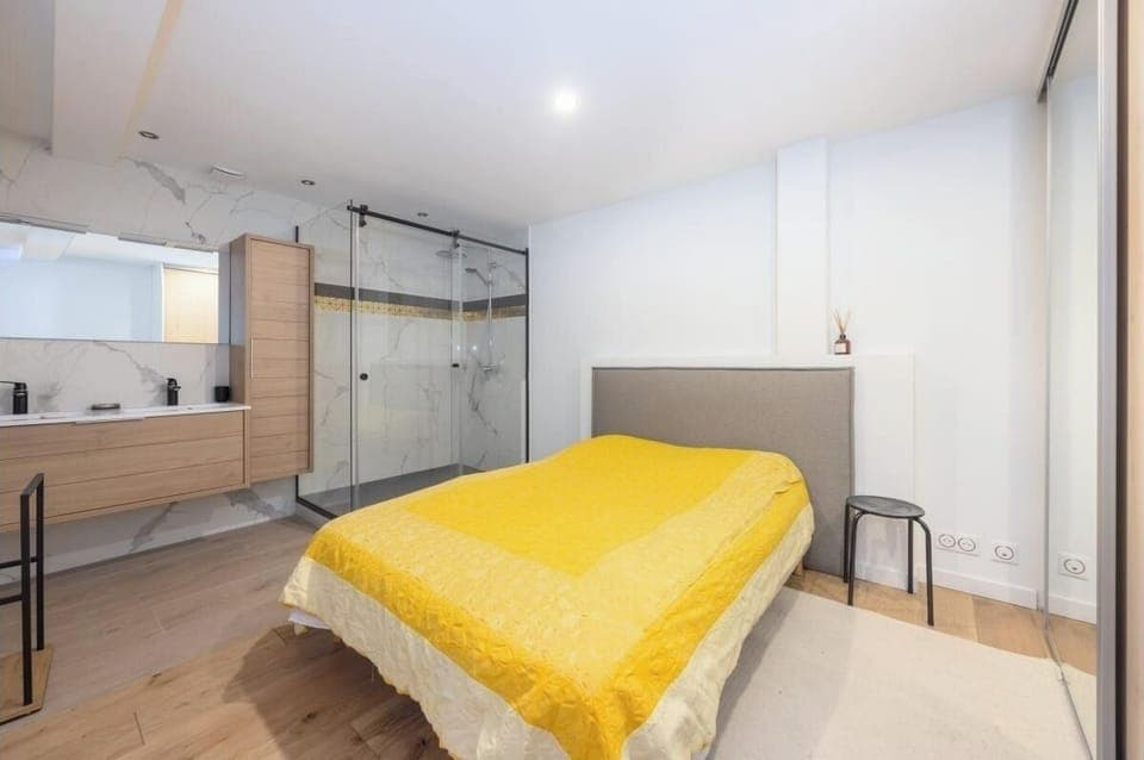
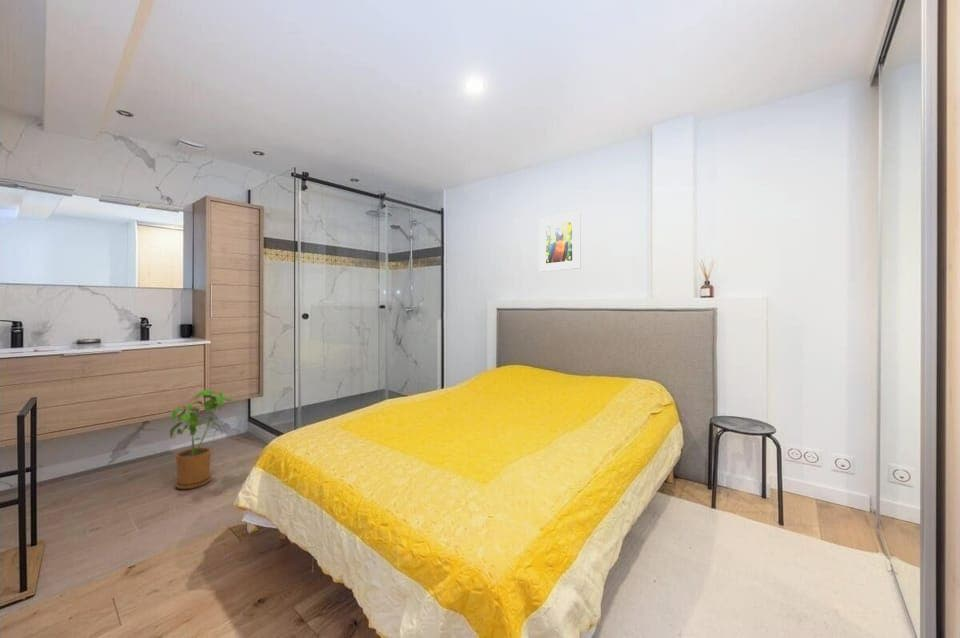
+ house plant (195, 439)
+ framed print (559, 242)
